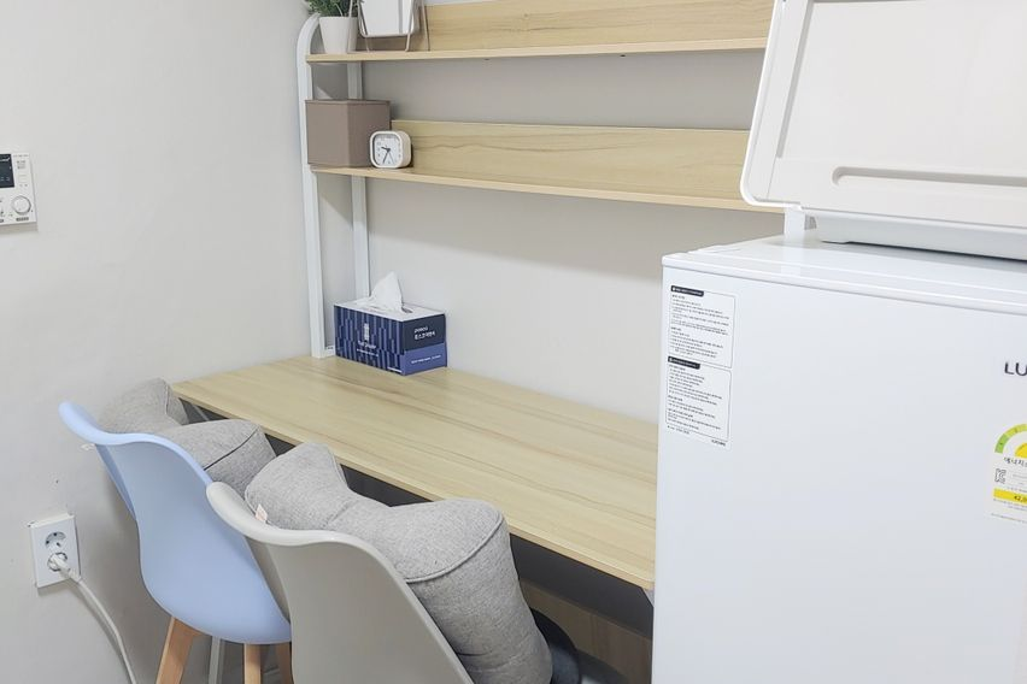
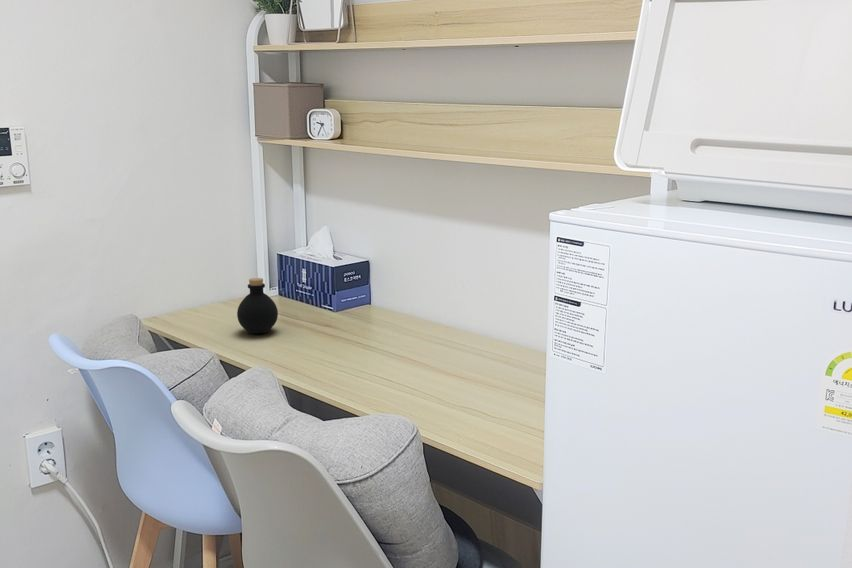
+ bottle (257, 305)
